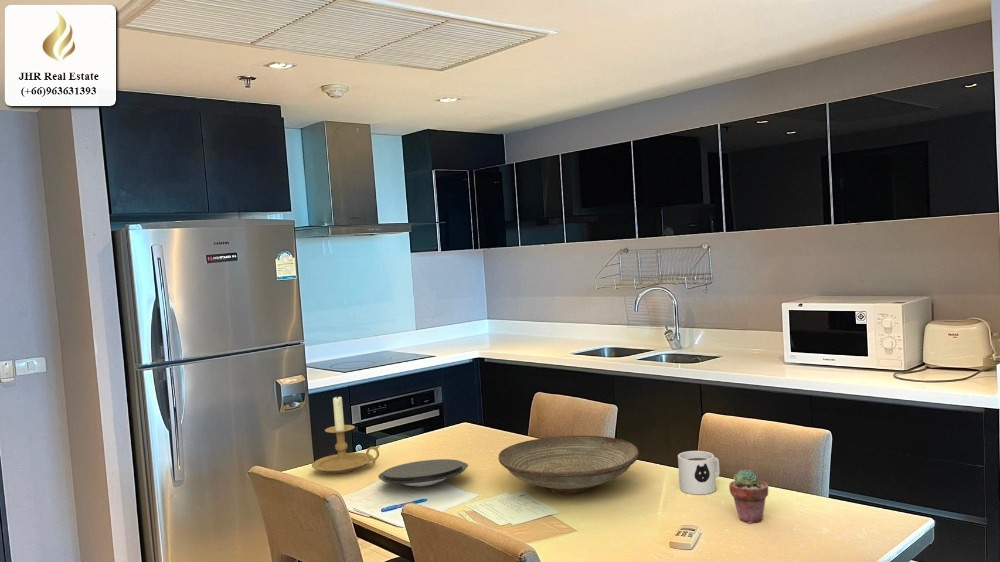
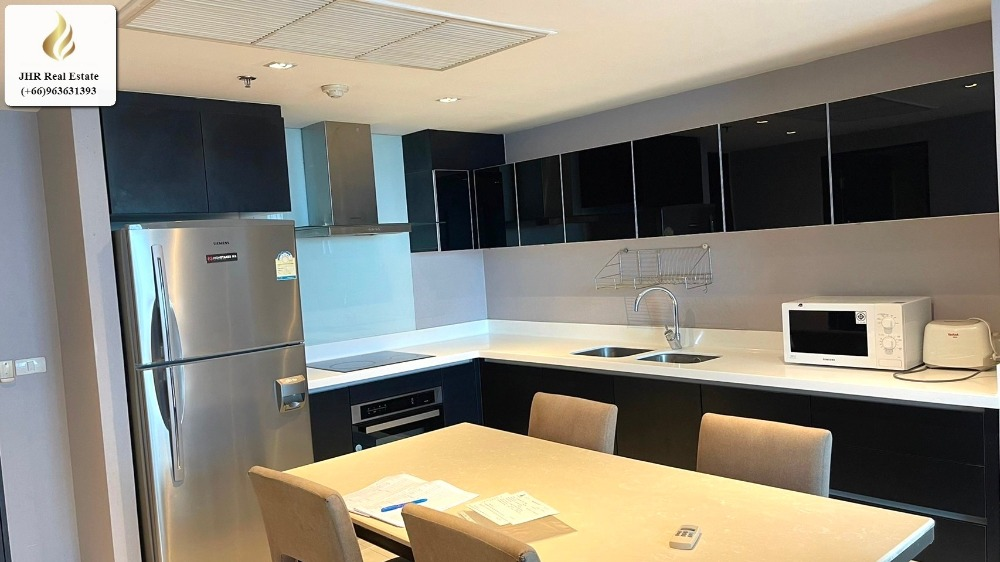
- potted succulent (749, 494)
- decorative bowl (569, 469)
- mug (698, 470)
- plate (423, 474)
- candle holder (340, 431)
